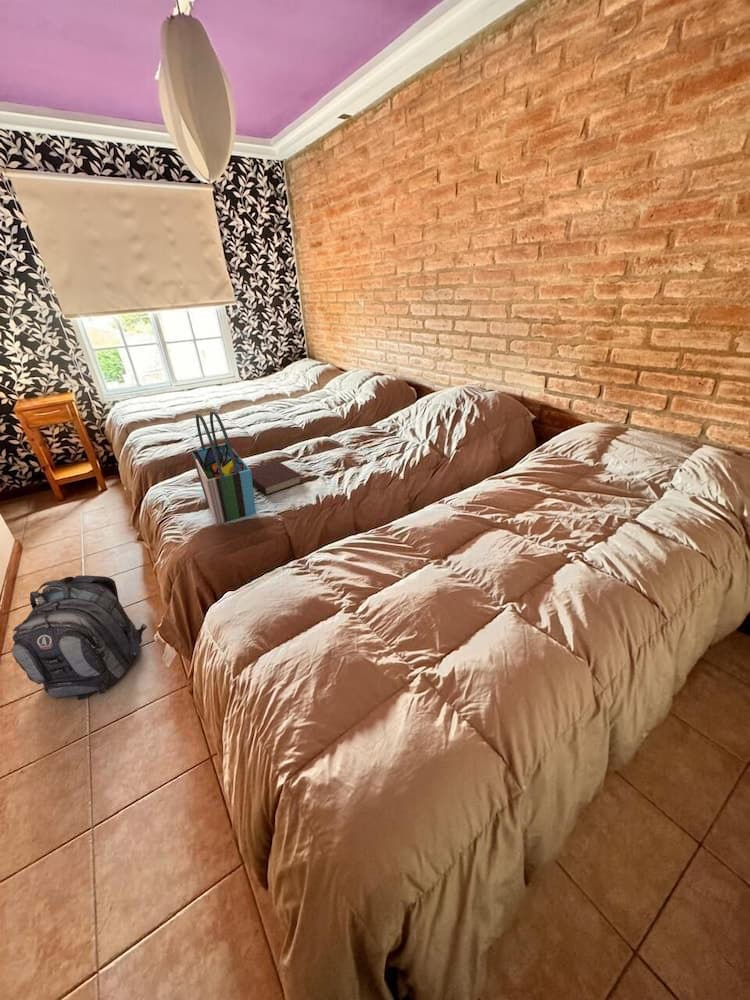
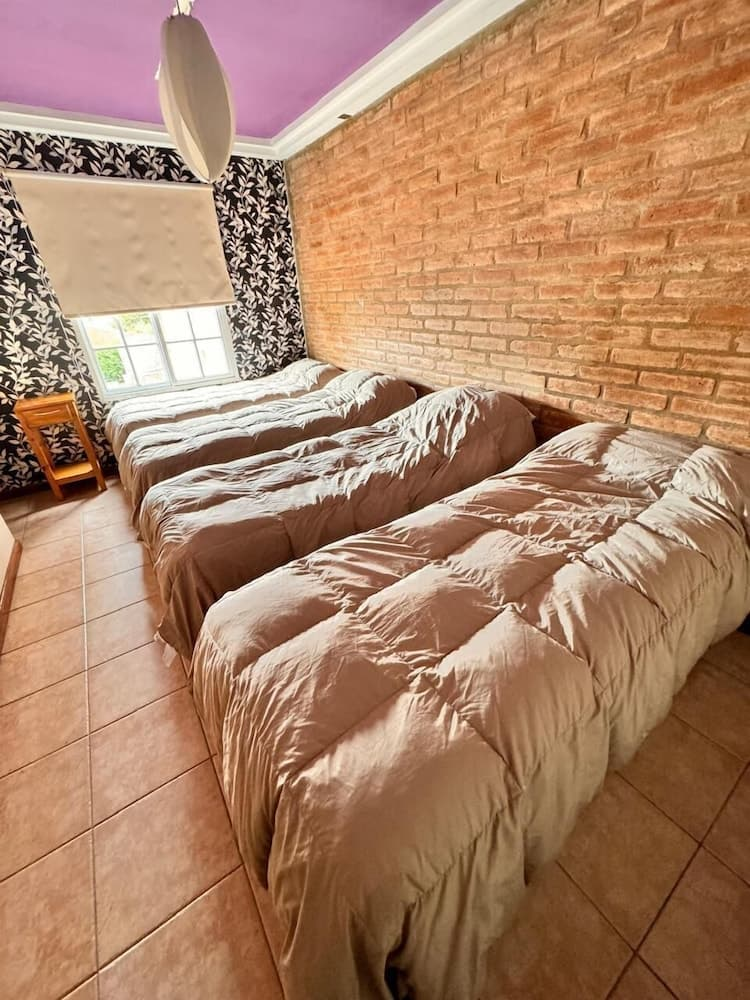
- backpack (77, 625)
- book (272, 477)
- tote bag (219, 463)
